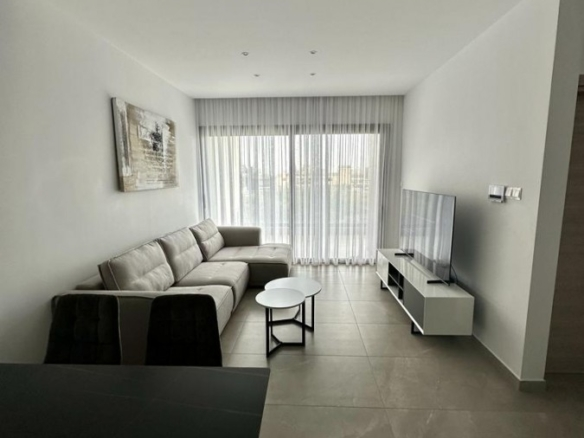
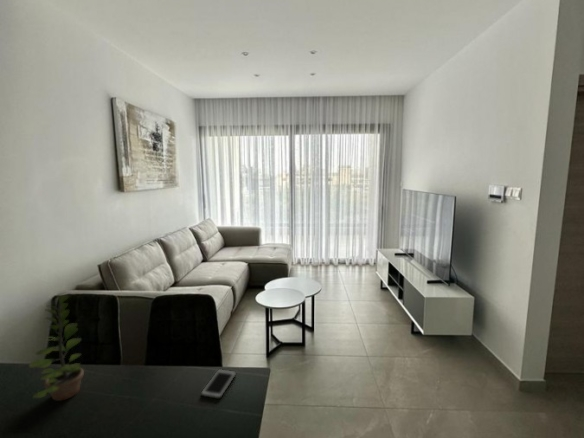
+ cell phone (219, 383)
+ plant (57, 350)
